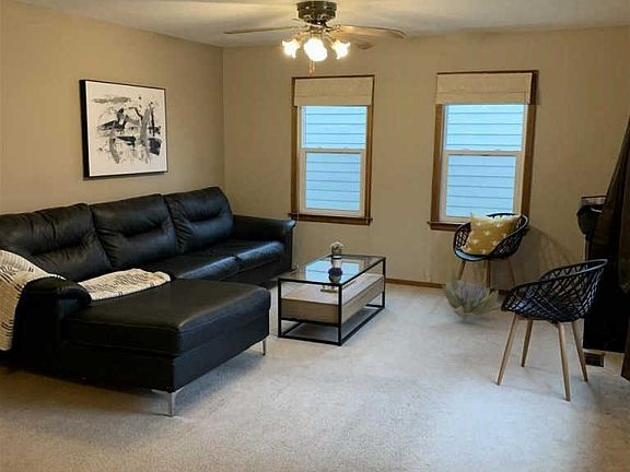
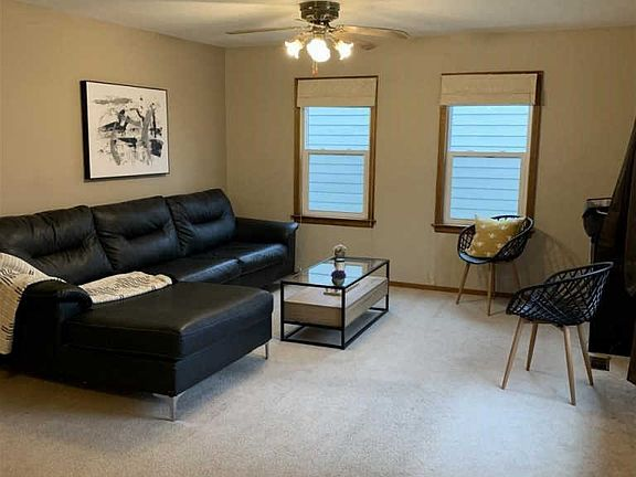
- decorative plant (471, 292)
